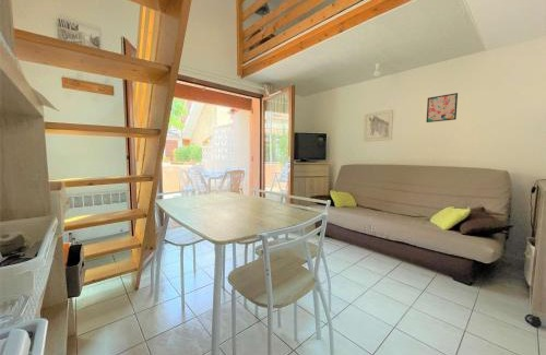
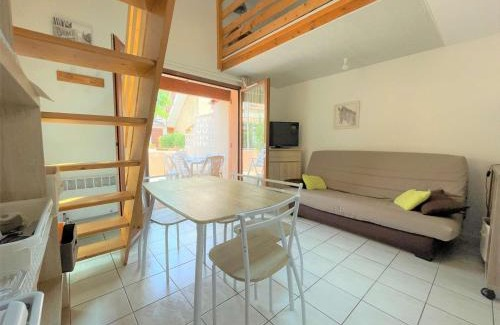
- wall art (441, 108)
